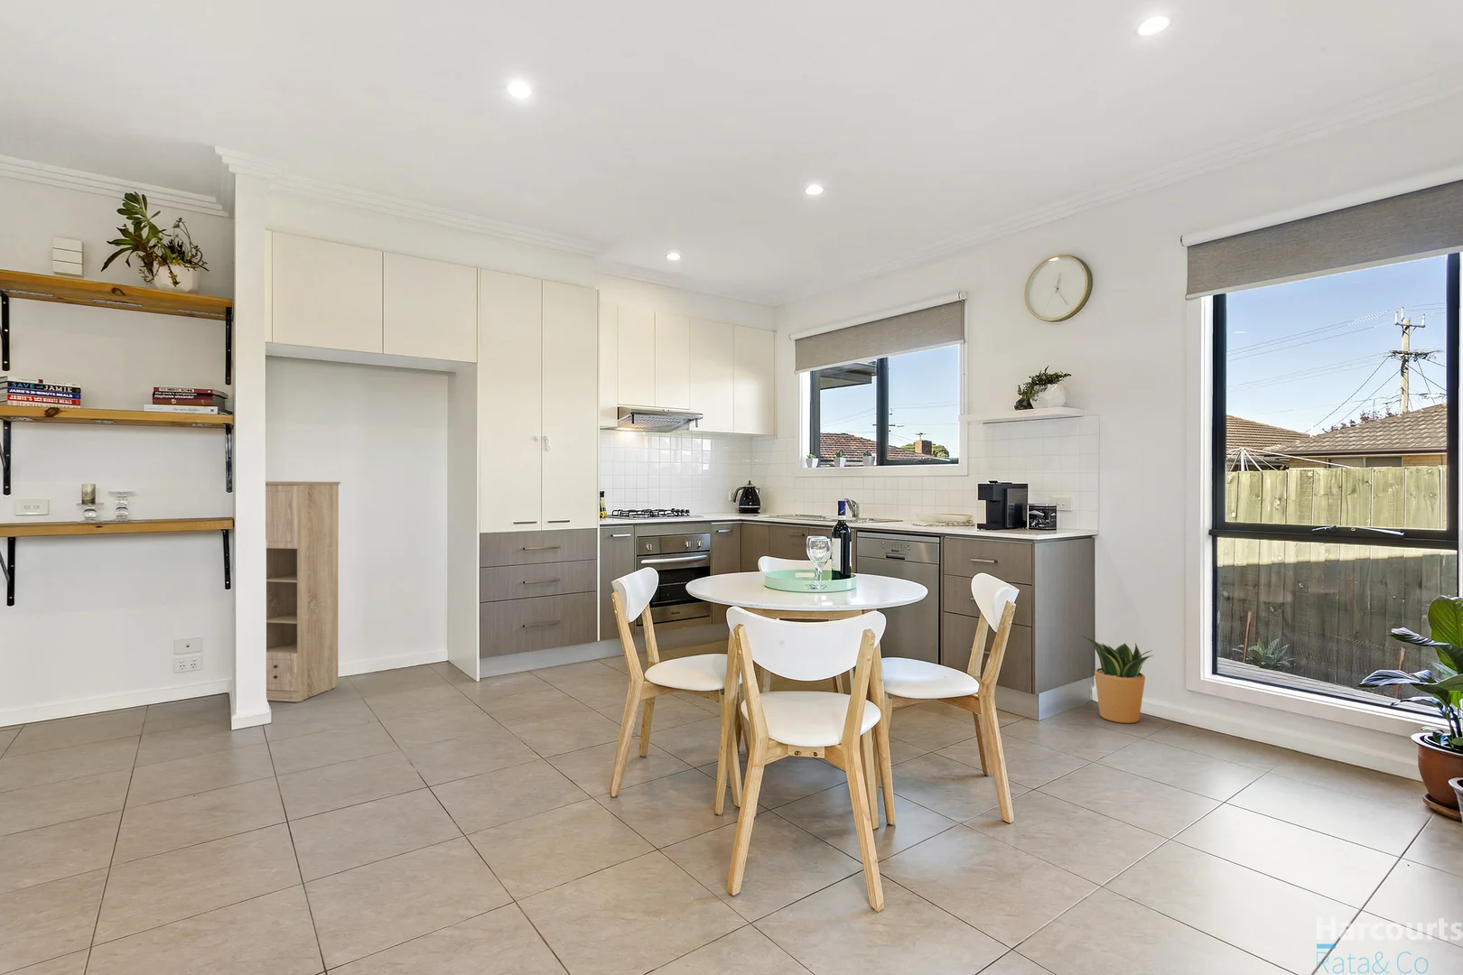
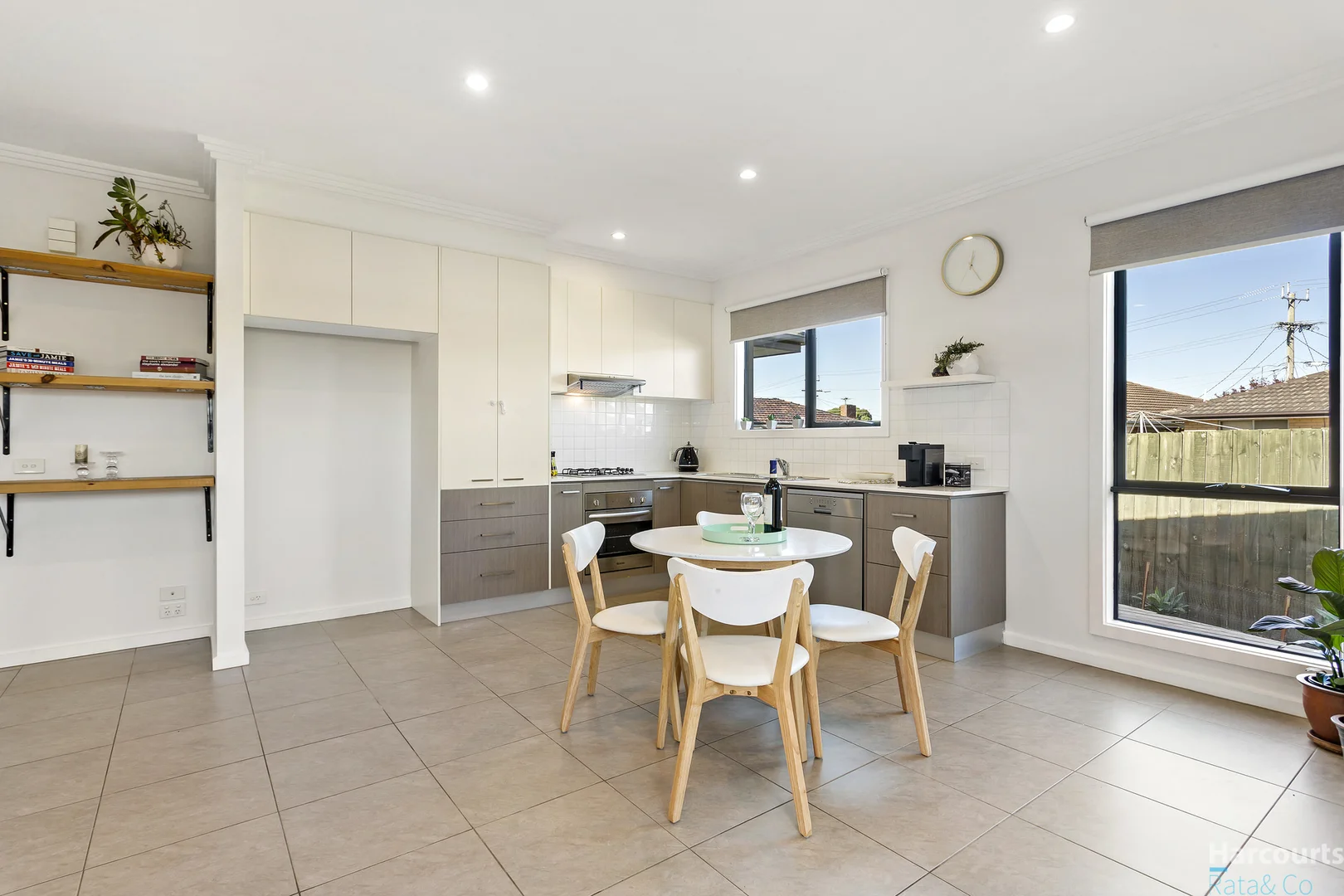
- storage cabinet (298, 587)
- potted plant (1118, 680)
